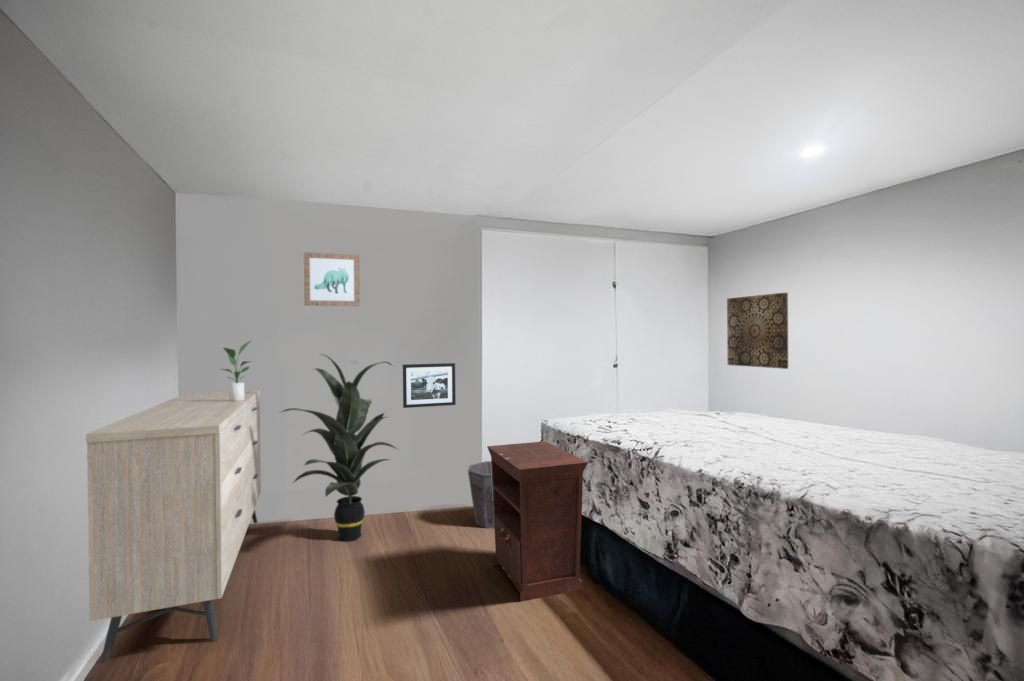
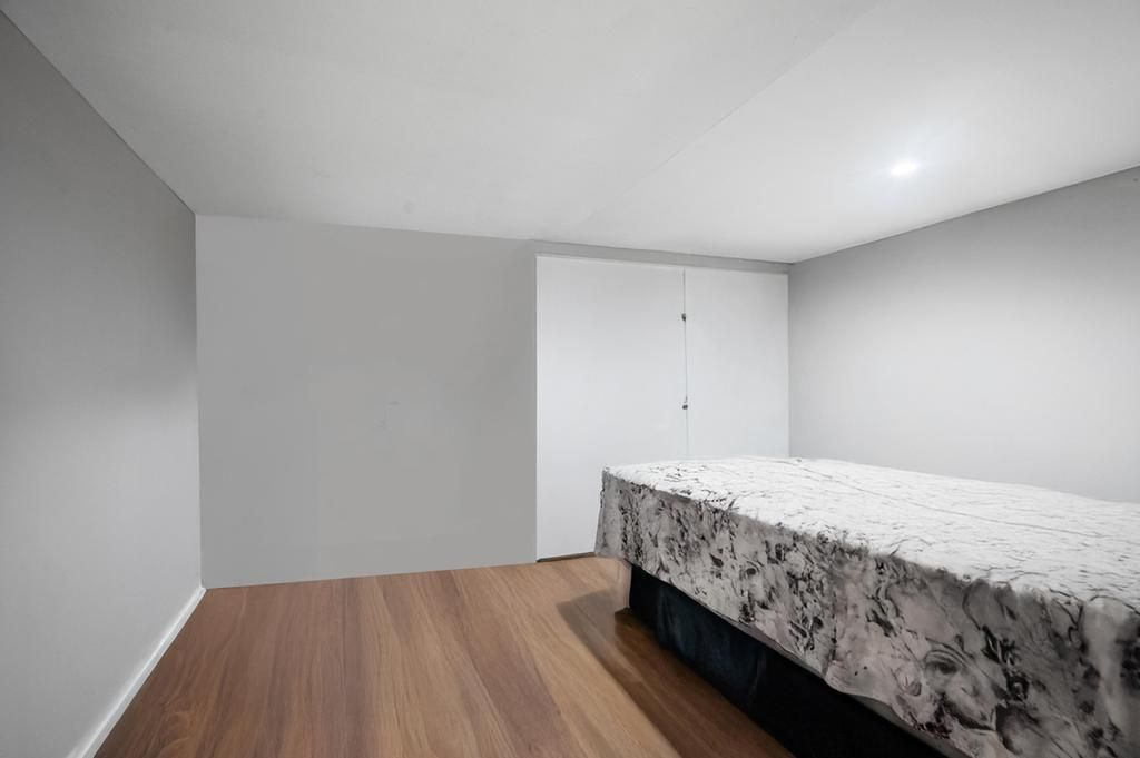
- picture frame (429, 385)
- dresser (201, 490)
- wall art (332, 279)
- nightstand (533, 515)
- potted plant (235, 370)
- indoor plant (342, 444)
- waste bin (492, 494)
- wall art (755, 331)
